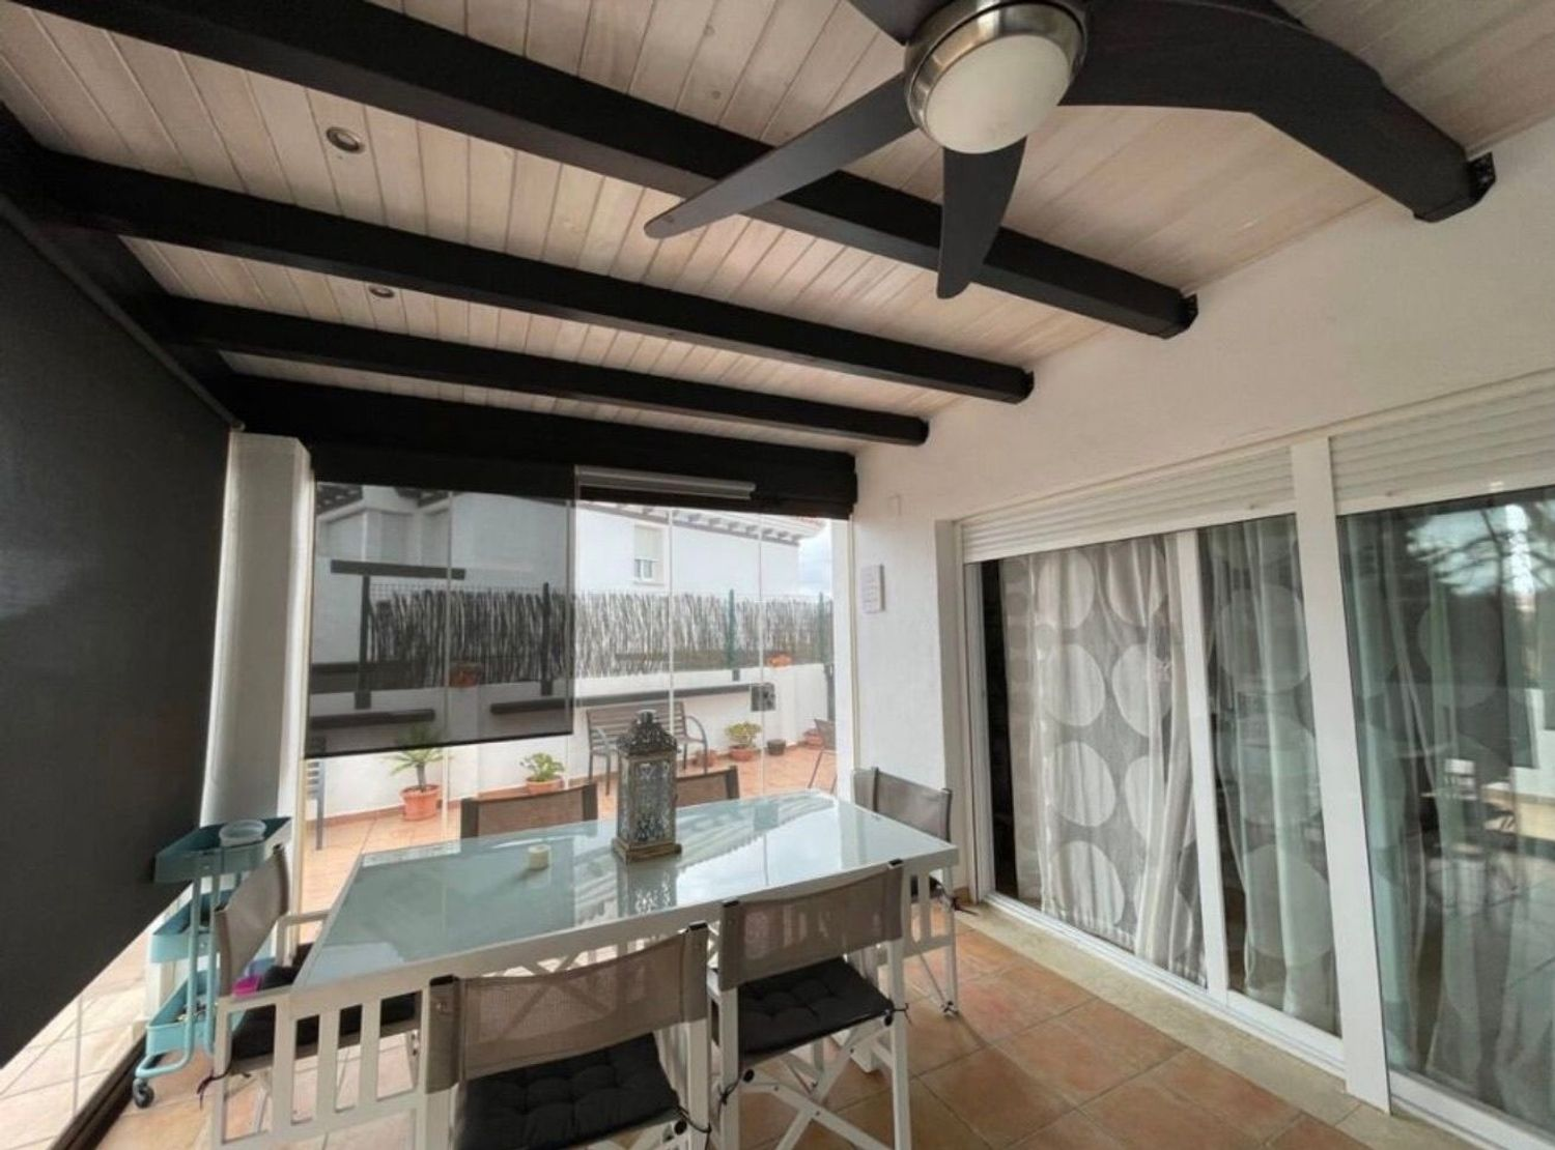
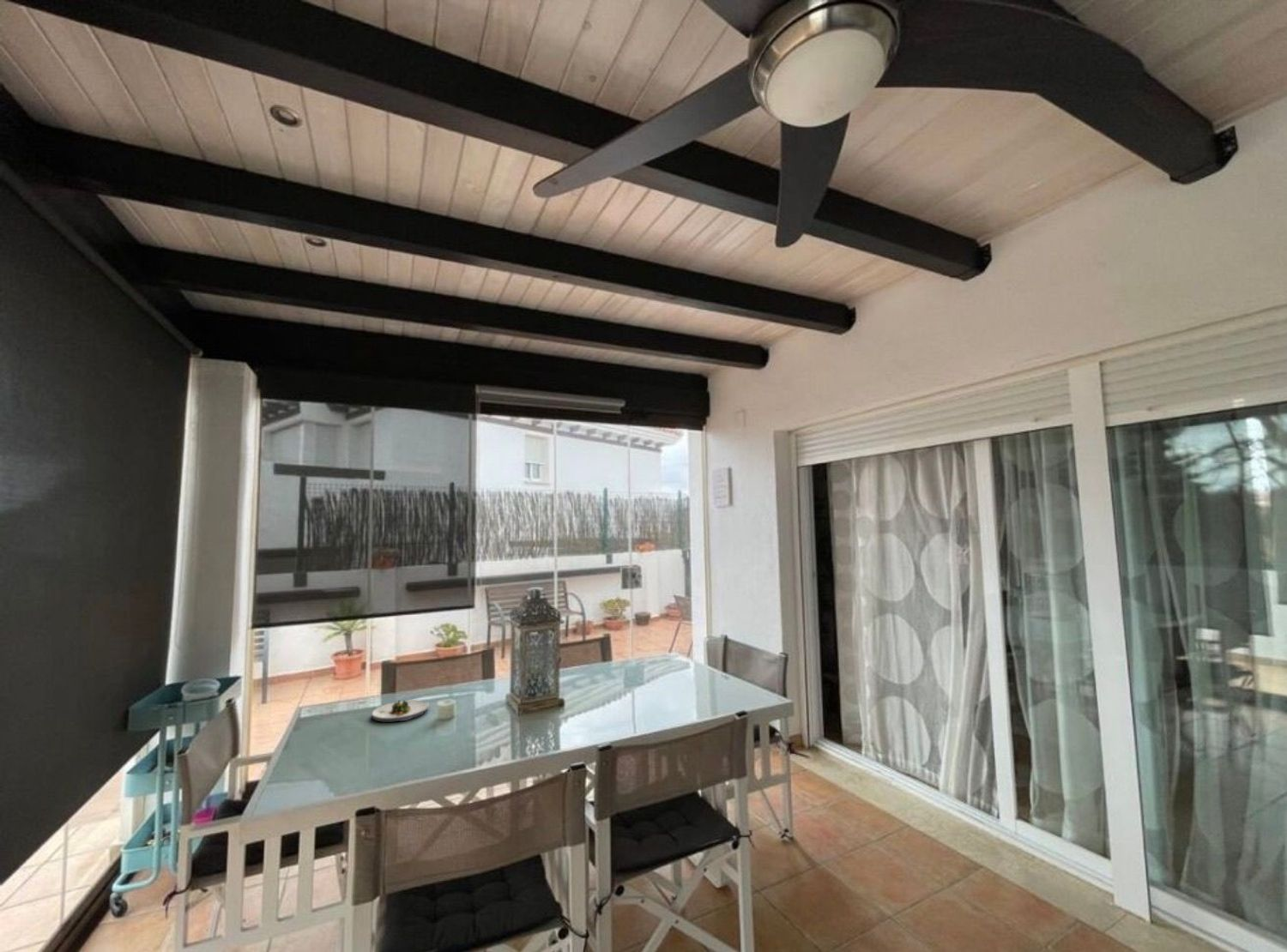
+ salad plate (400, 707)
